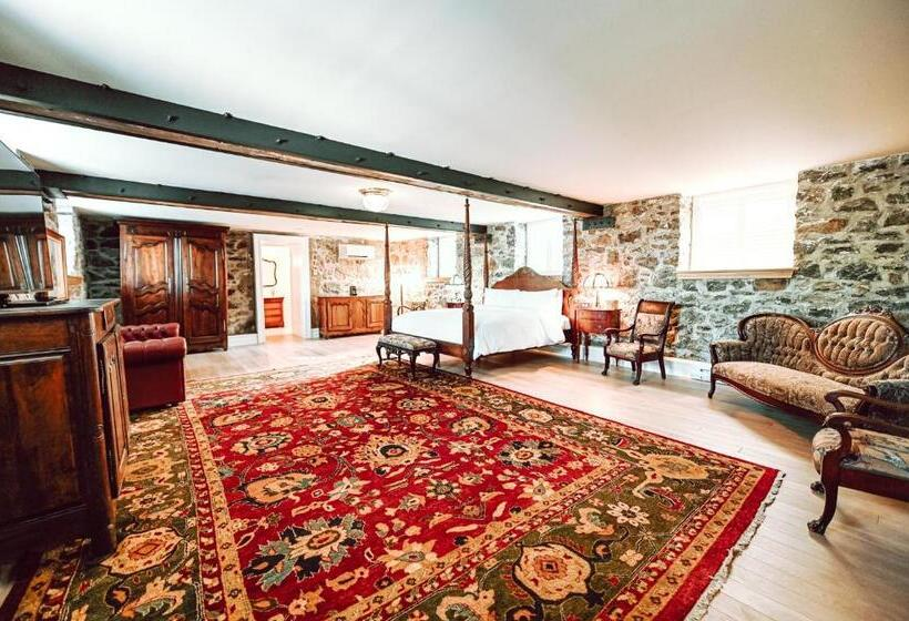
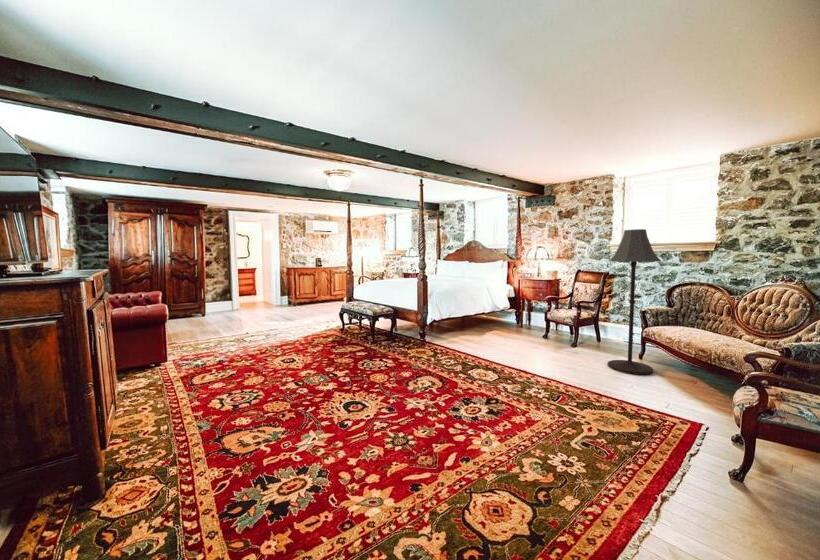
+ floor lamp (632, 300)
